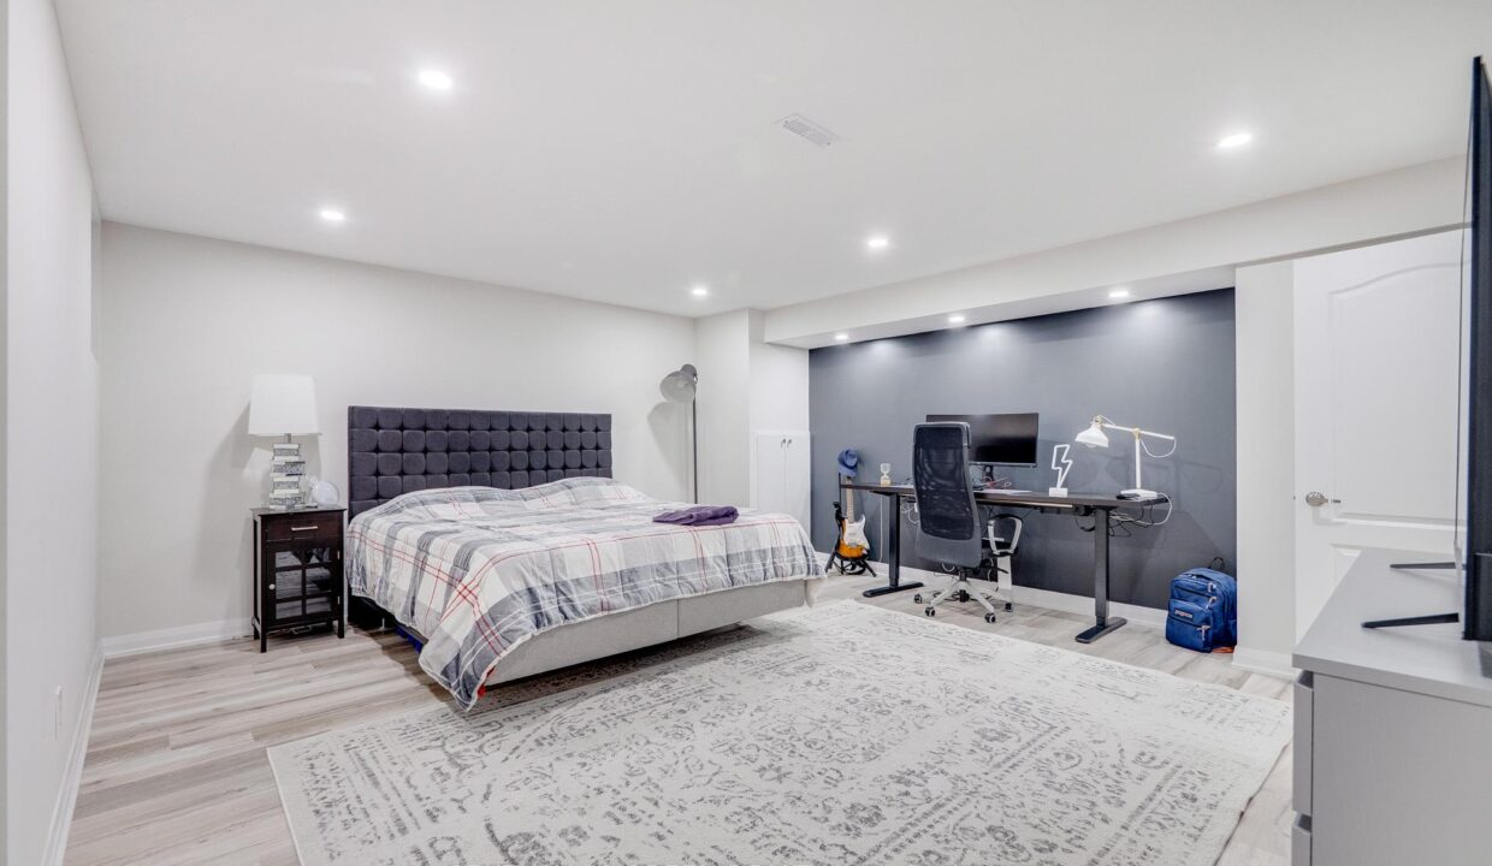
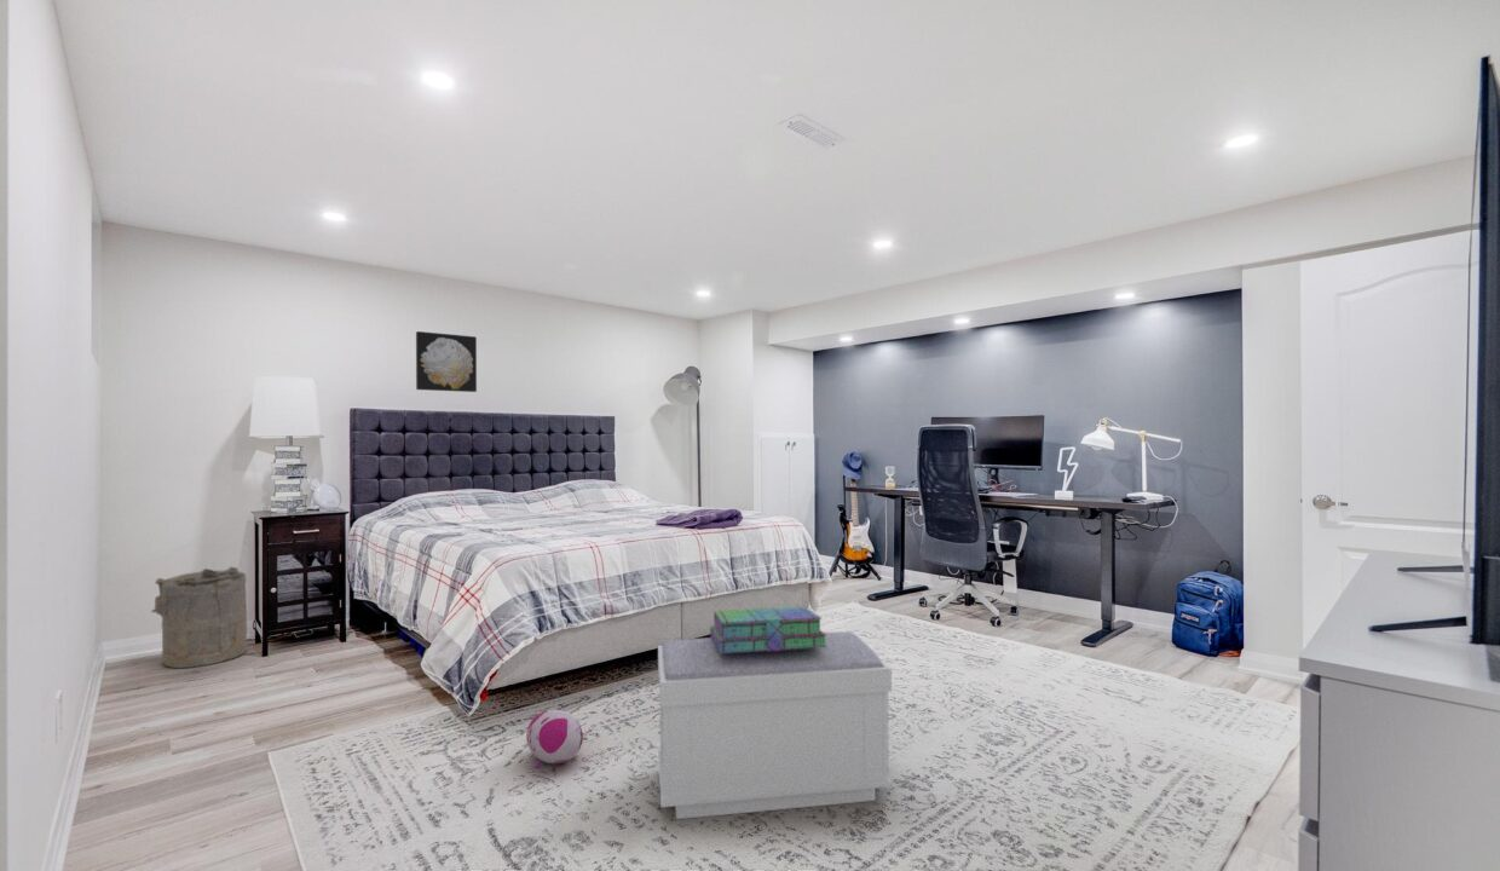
+ wall art (446, 362)
+ plush toy (554, 736)
+ bench (768, 715)
+ stack of books (766, 631)
+ laundry hamper (201, 613)
